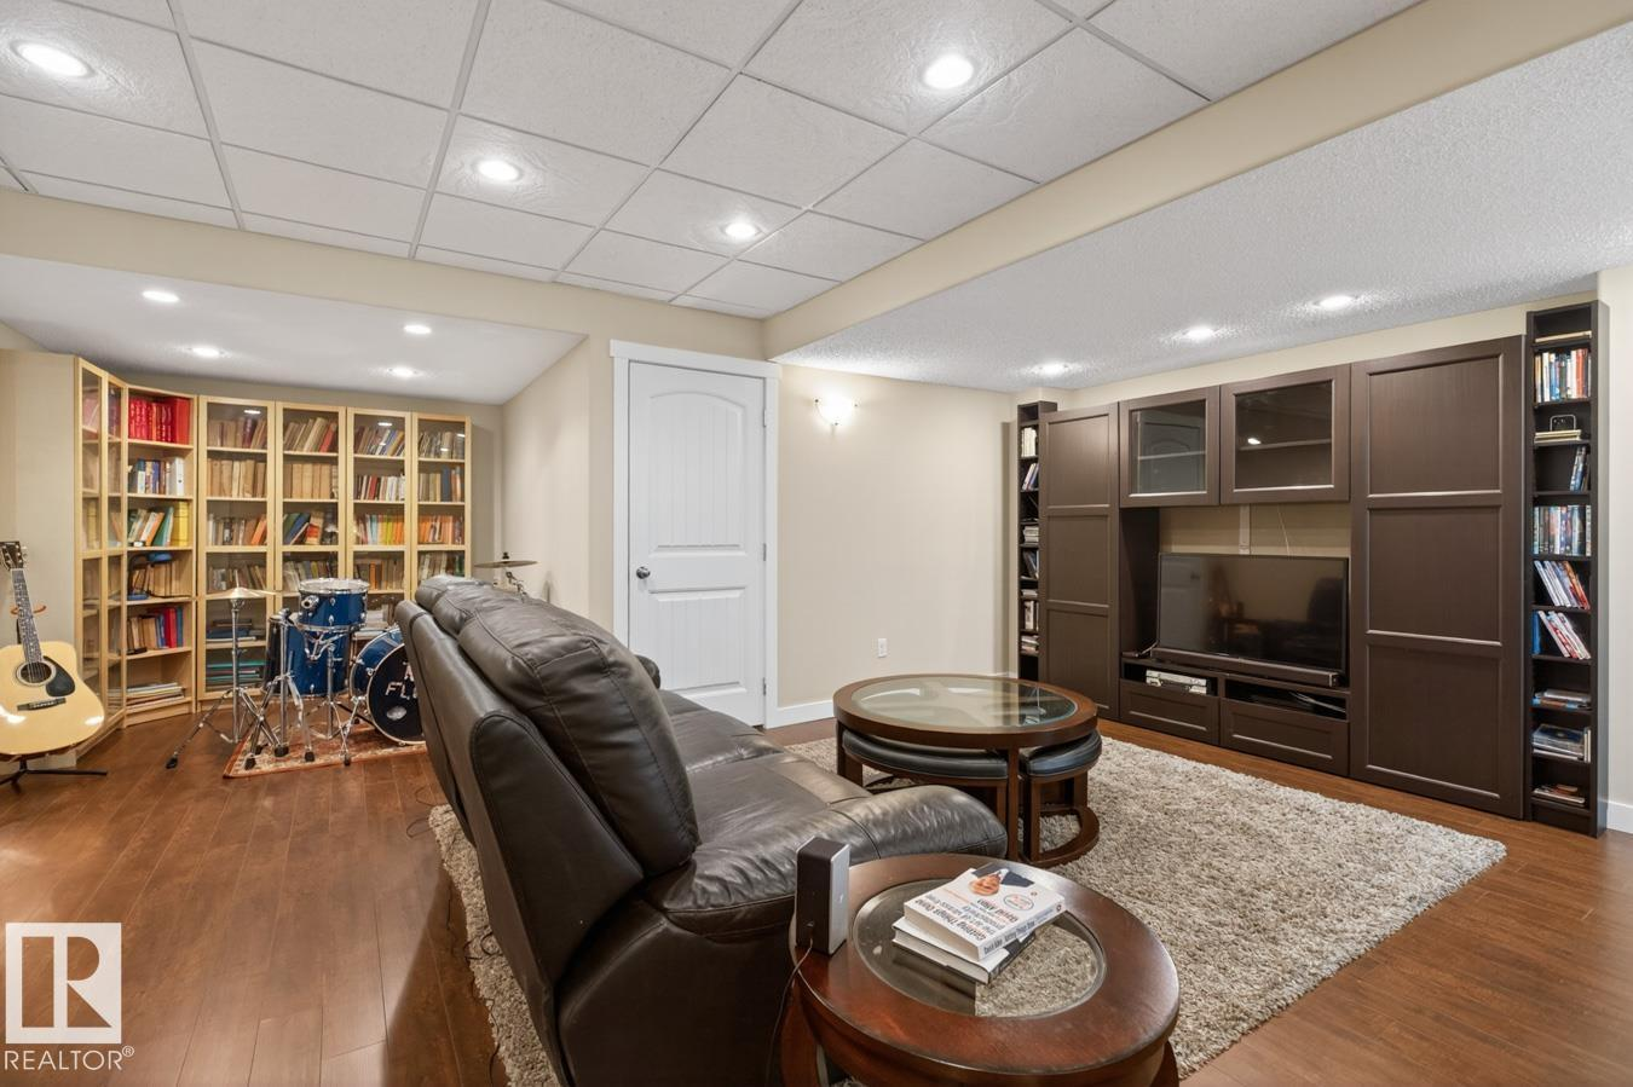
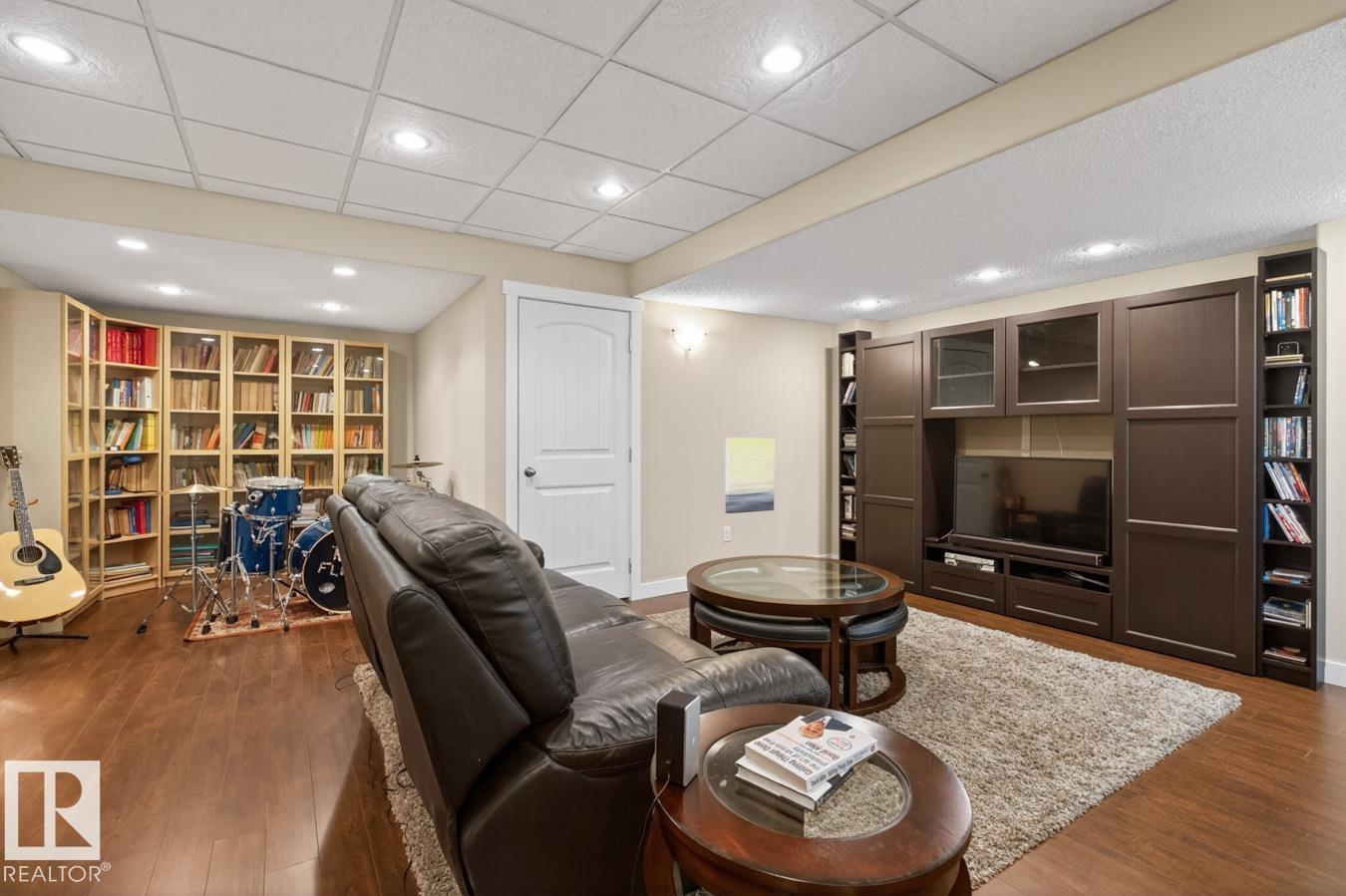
+ wall art (750, 474)
